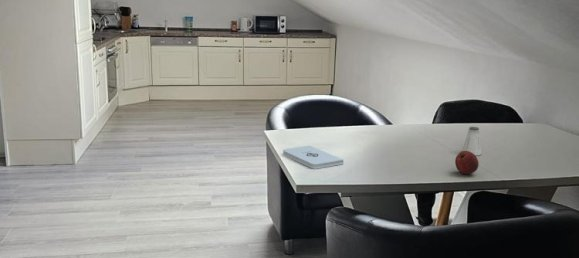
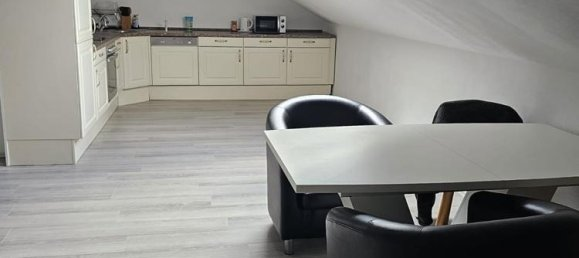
- notepad (311, 156)
- apple (466, 162)
- saltshaker (472, 140)
